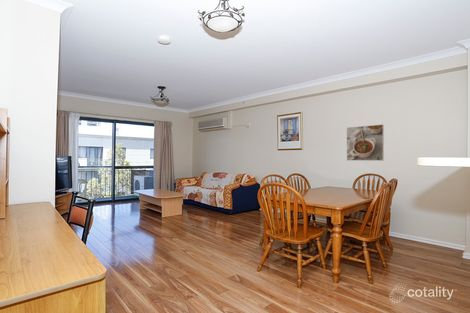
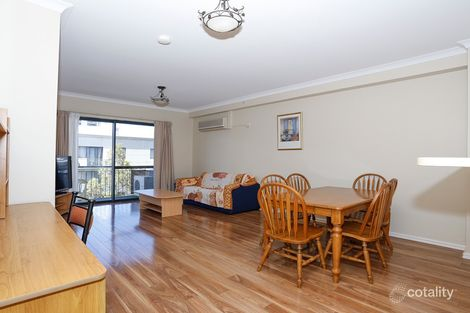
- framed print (364, 143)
